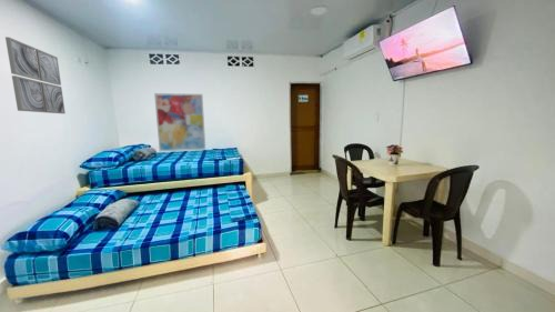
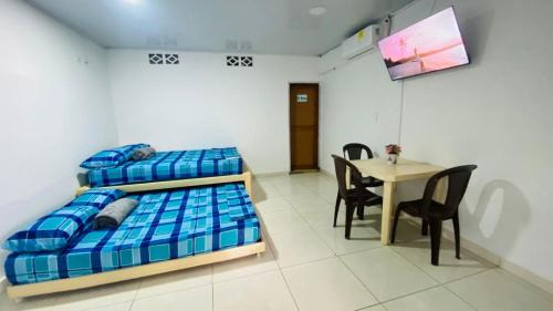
- wall art (181, 122)
- wall art (39, 81)
